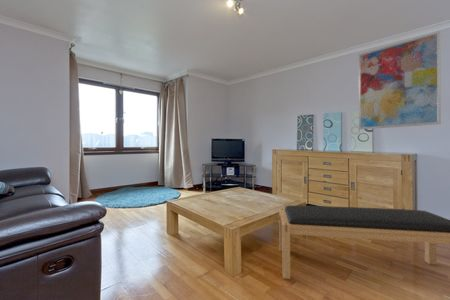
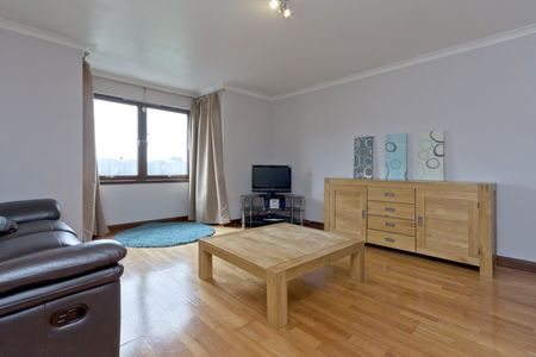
- wall art (395, 85)
- bench (362, 238)
